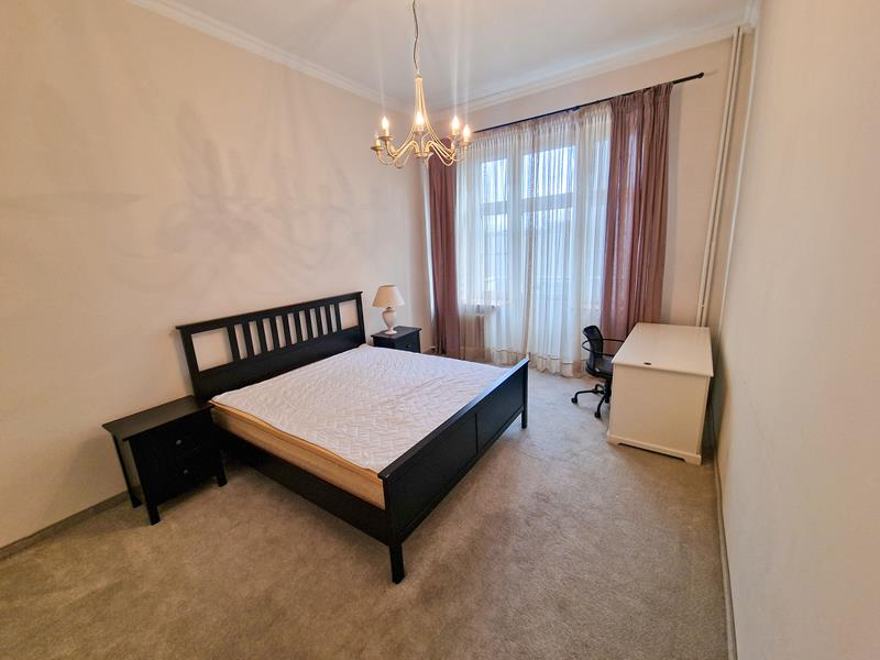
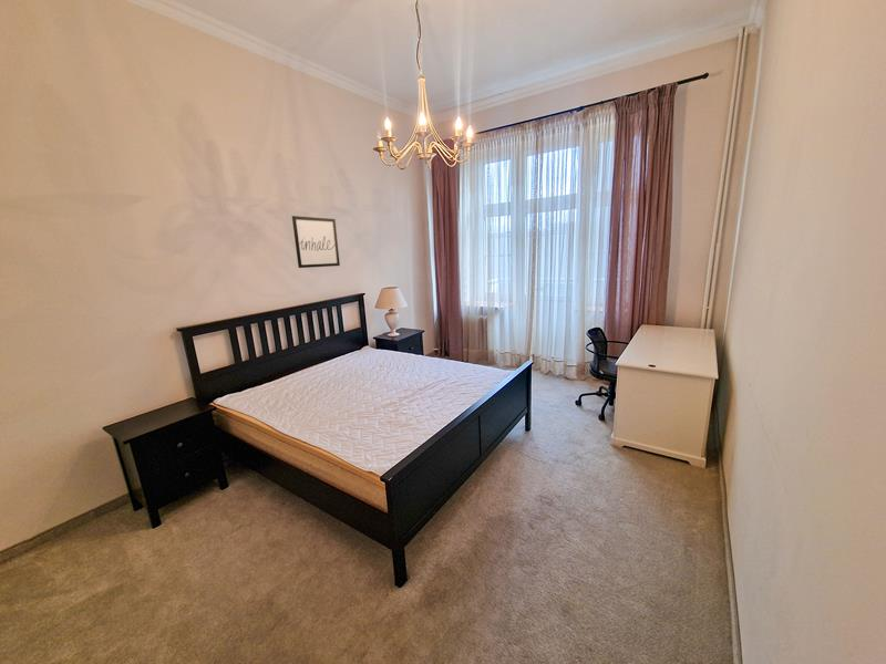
+ wall art (317, 242)
